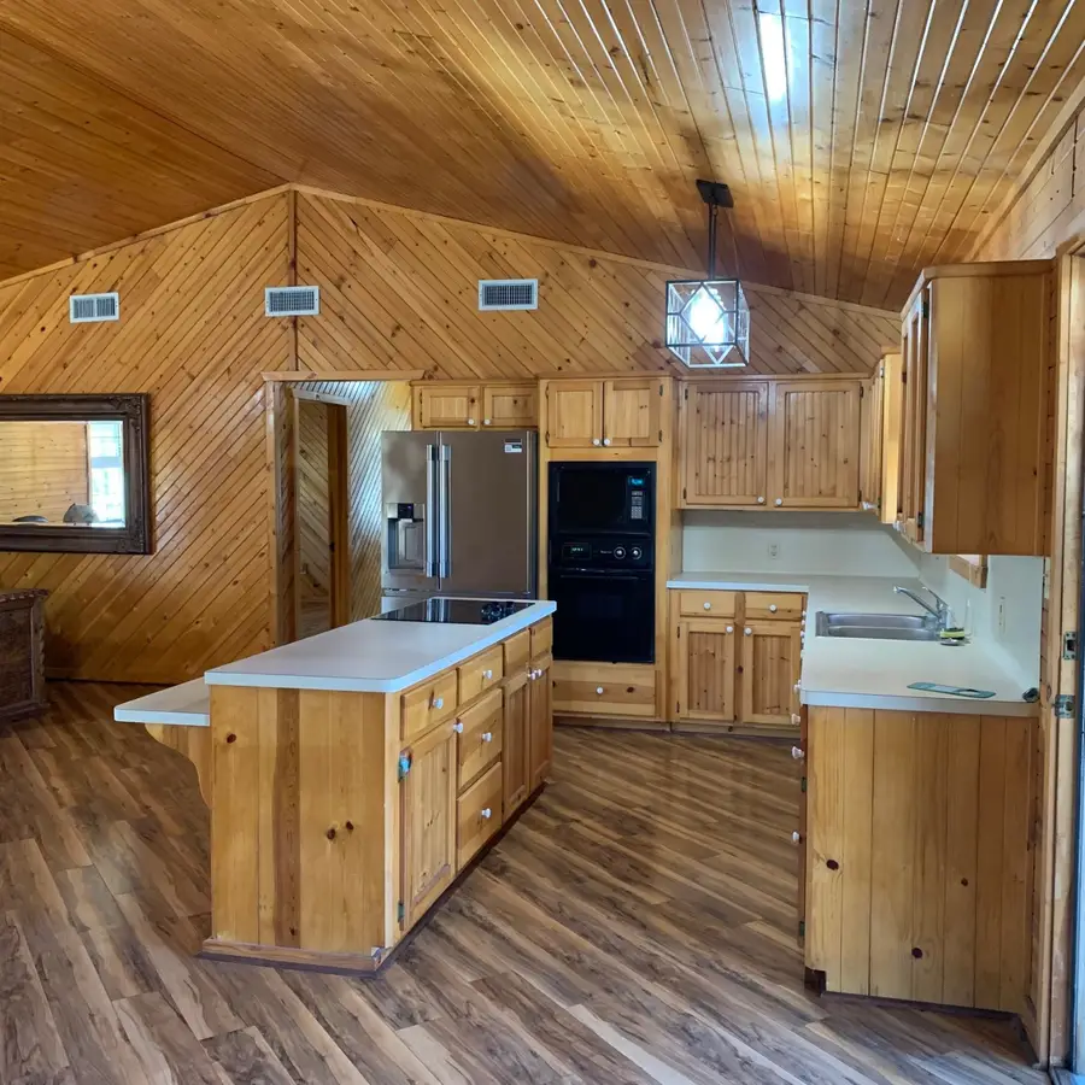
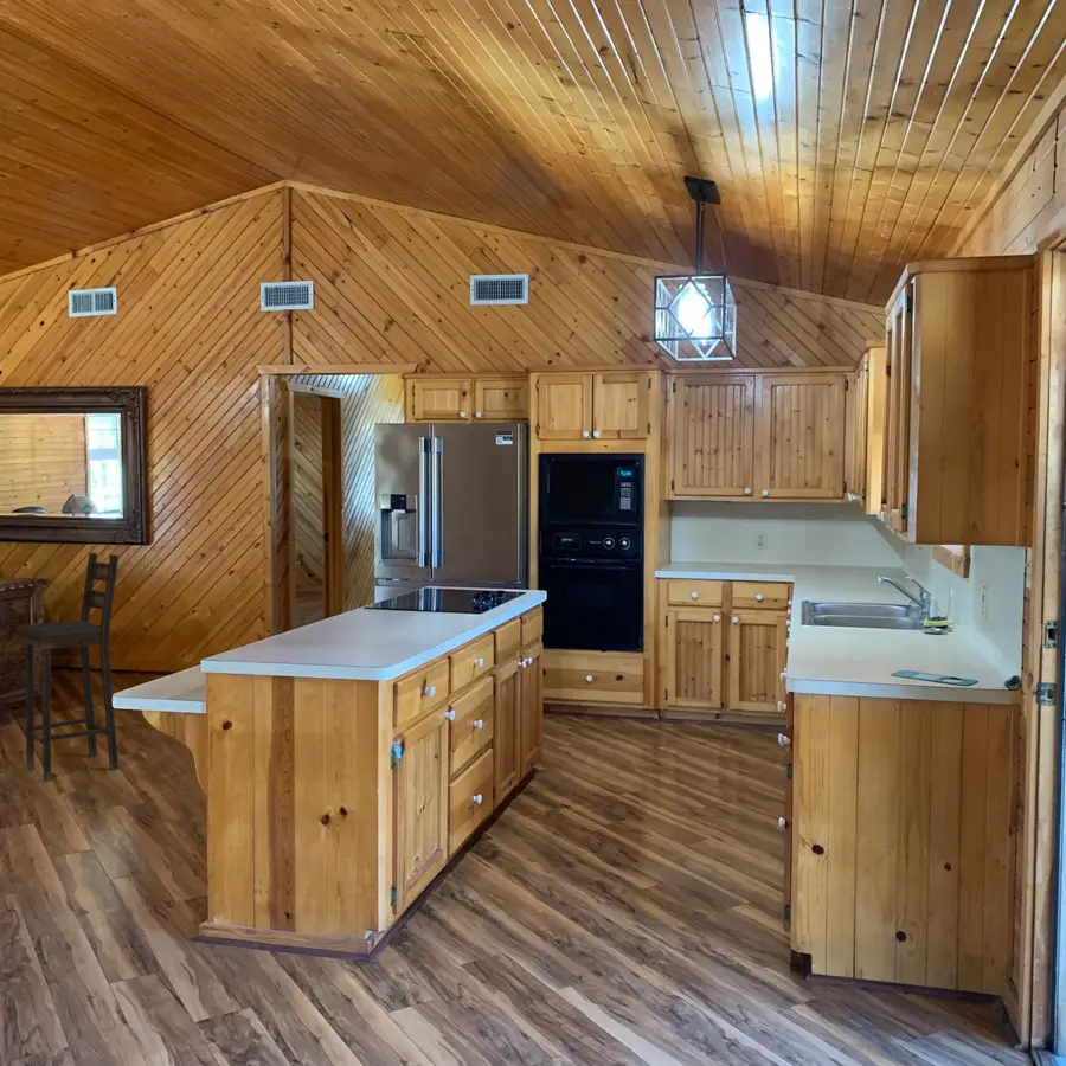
+ bar stool (81, 661)
